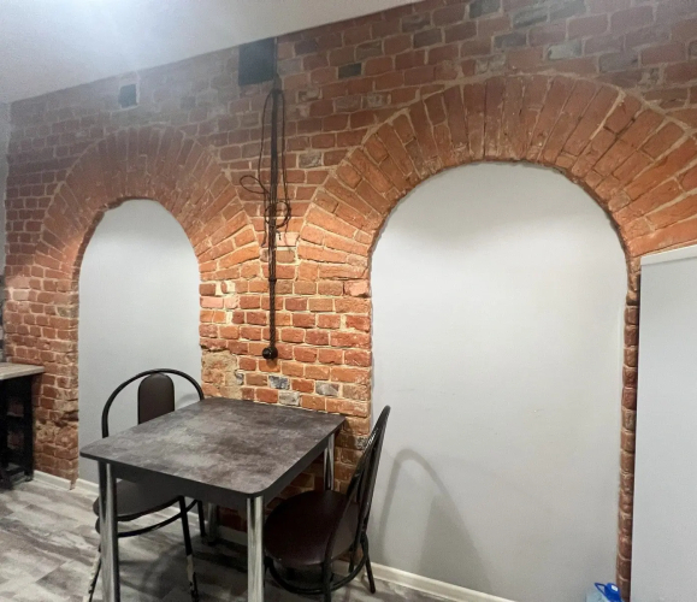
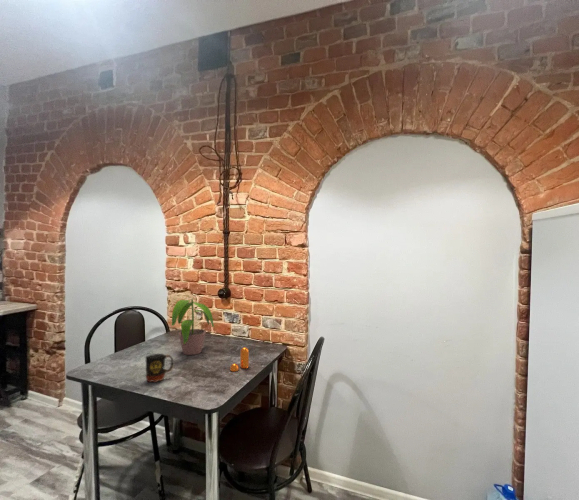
+ potted plant (192, 325)
+ mug (159, 366)
+ pepper shaker (240, 358)
